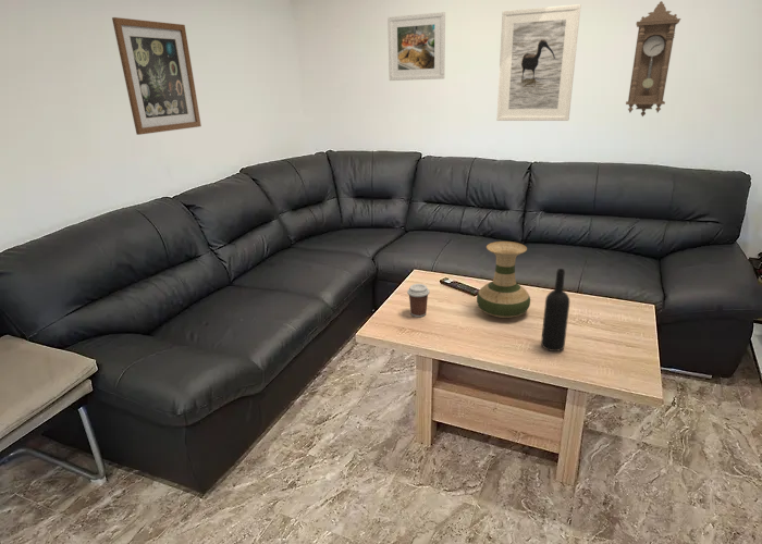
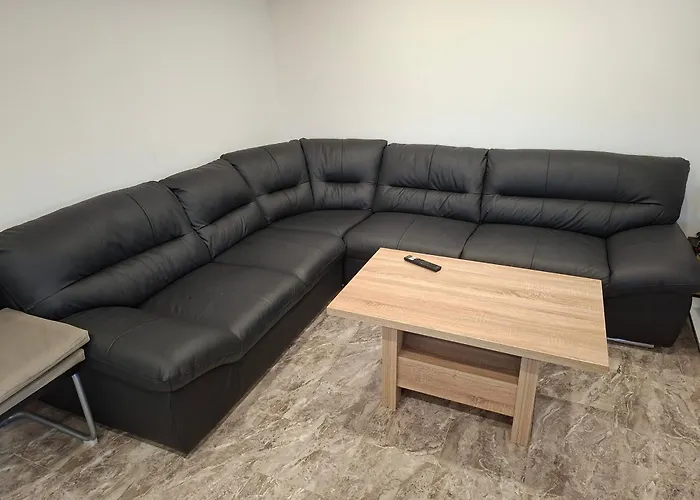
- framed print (416, 48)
- coffee cup (418, 300)
- wall art (161, 77)
- wine bottle (556, 309)
- pendulum clock (651, 61)
- vase (504, 280)
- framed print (536, 66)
